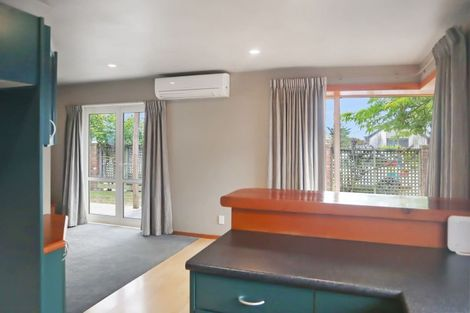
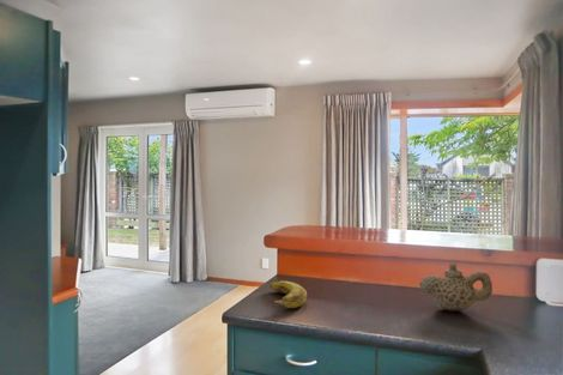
+ teapot (454, 286)
+ banana (283, 292)
